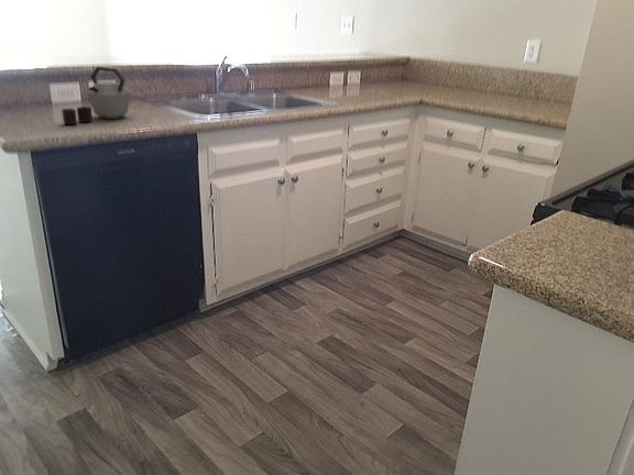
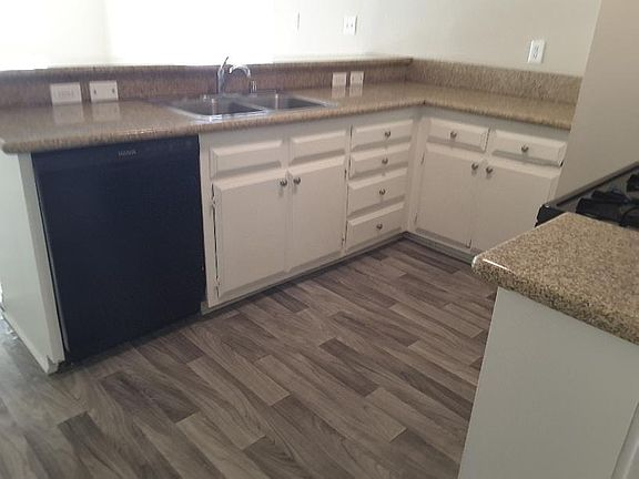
- kettle (92, 95)
